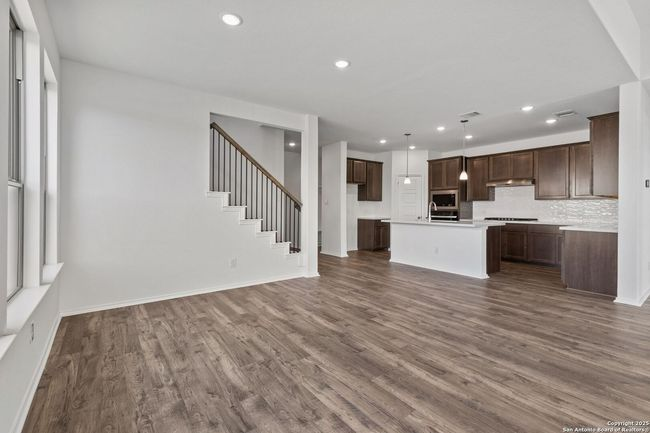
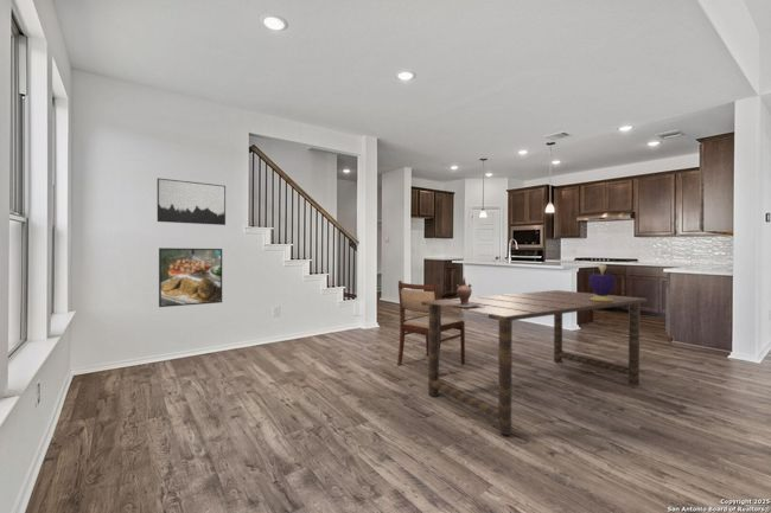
+ dining chair (428, 322)
+ dining table (554, 344)
+ ceramic jug (465, 290)
+ wall art (192, 203)
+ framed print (191, 276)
+ decorative container (601, 281)
